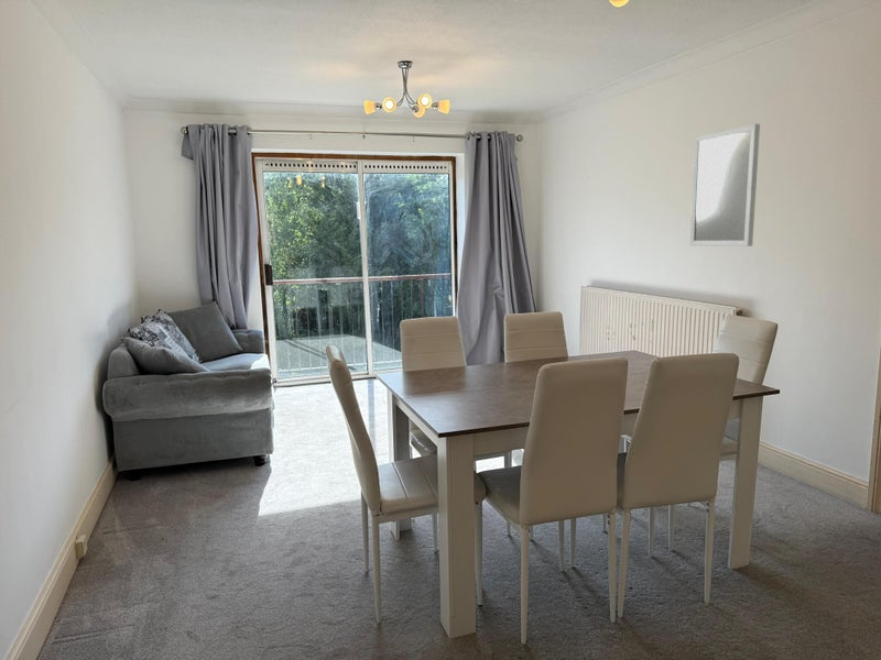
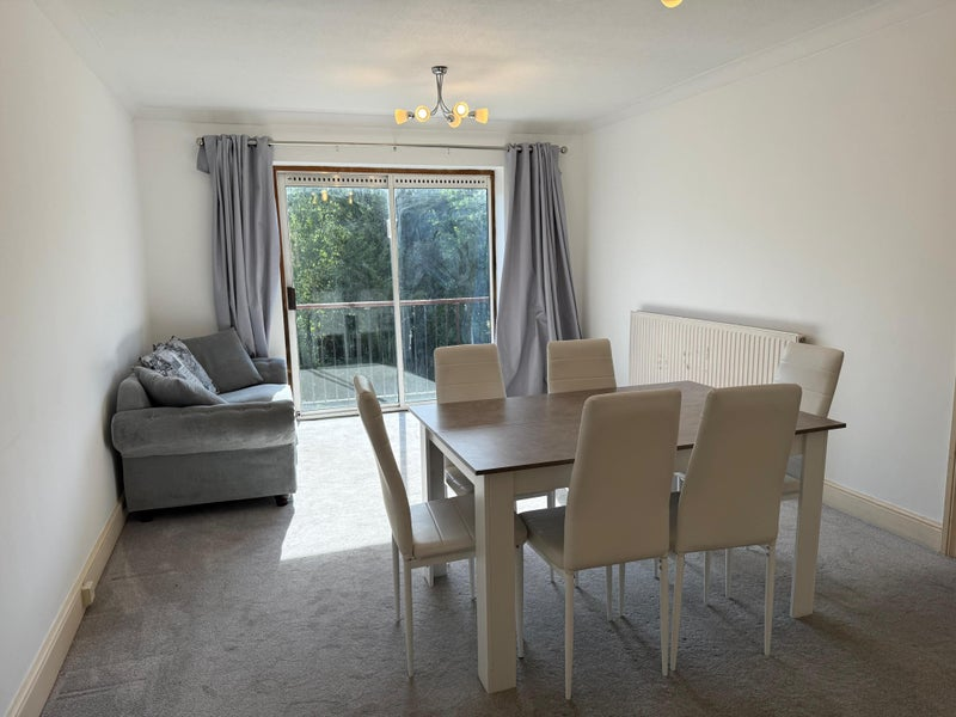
- home mirror (722, 189)
